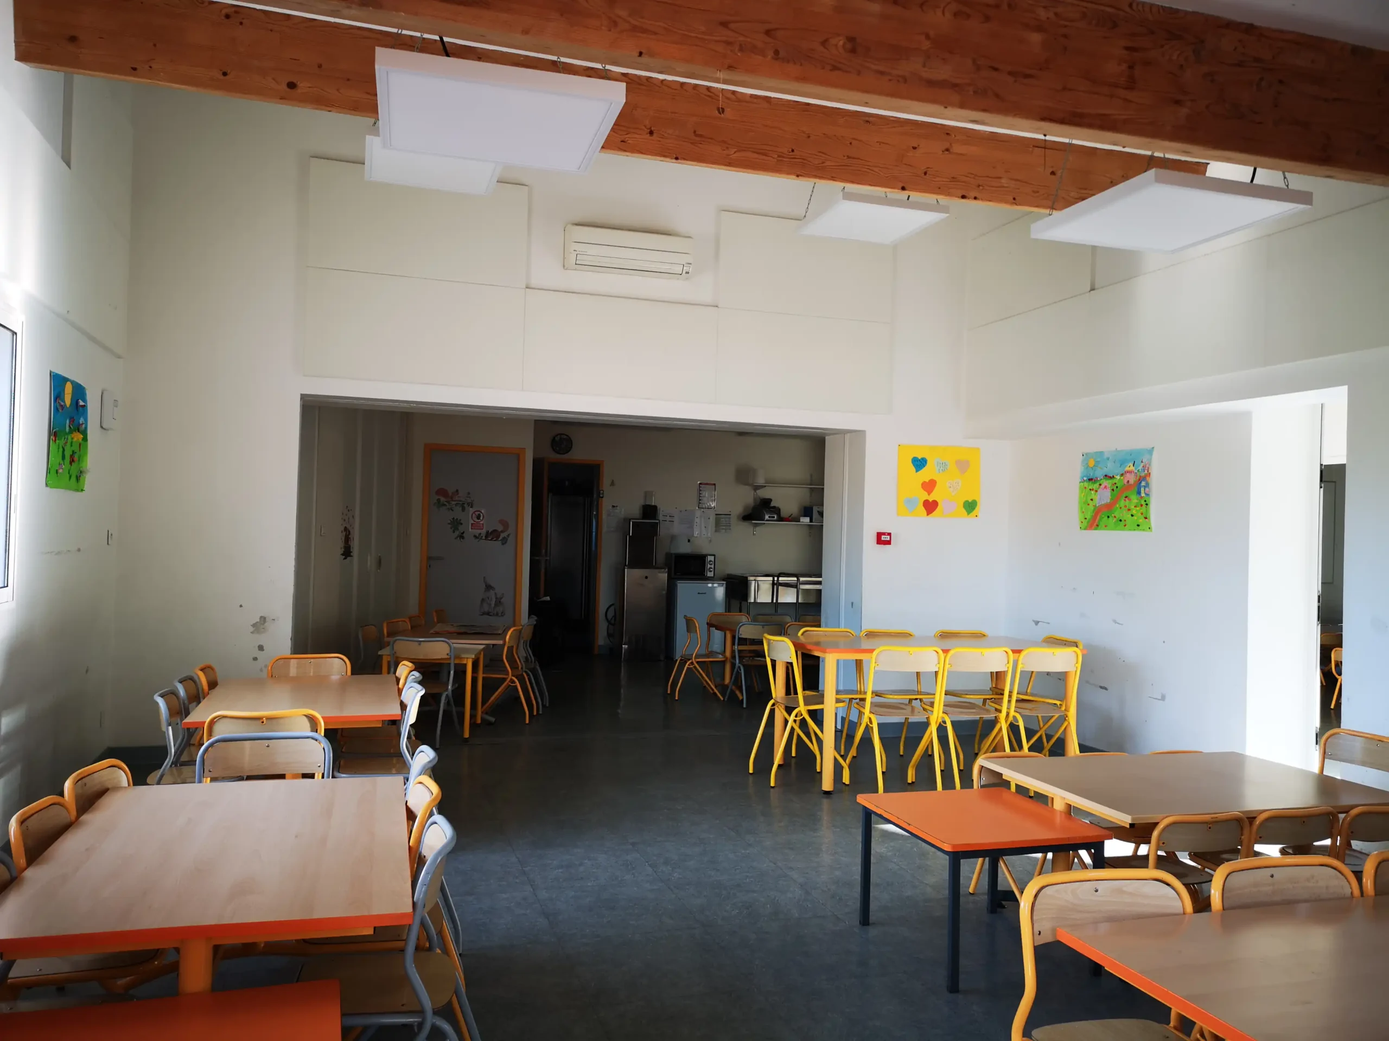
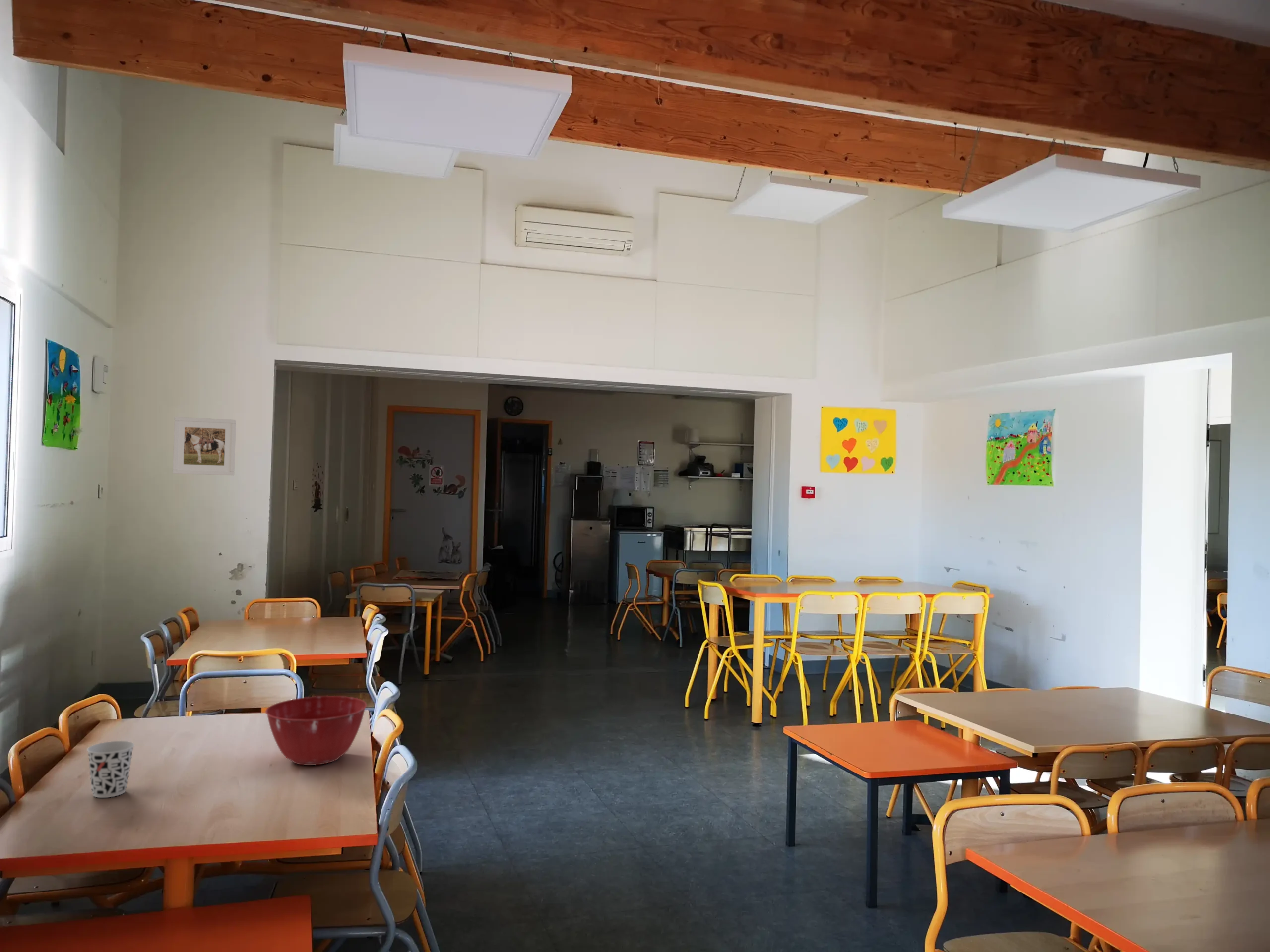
+ cup (110, 770)
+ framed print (204, 446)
+ mixing bowl (316, 732)
